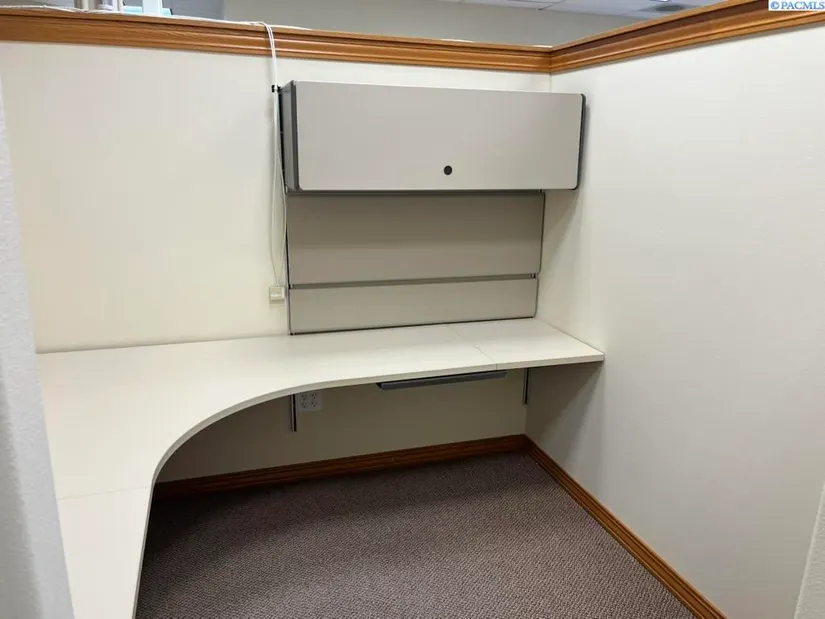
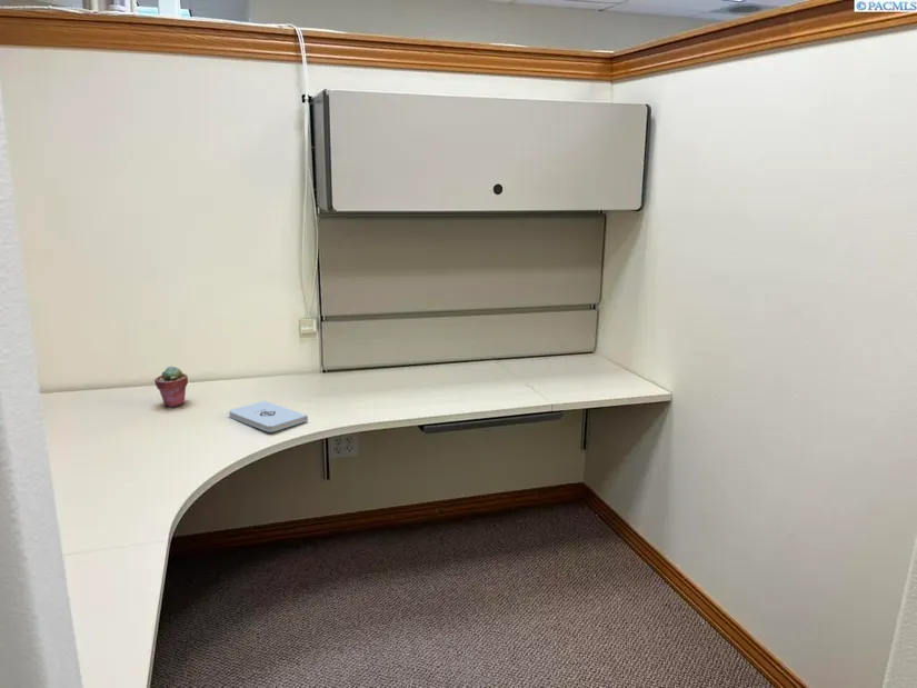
+ notepad (267, 416)
+ potted succulent (171, 385)
